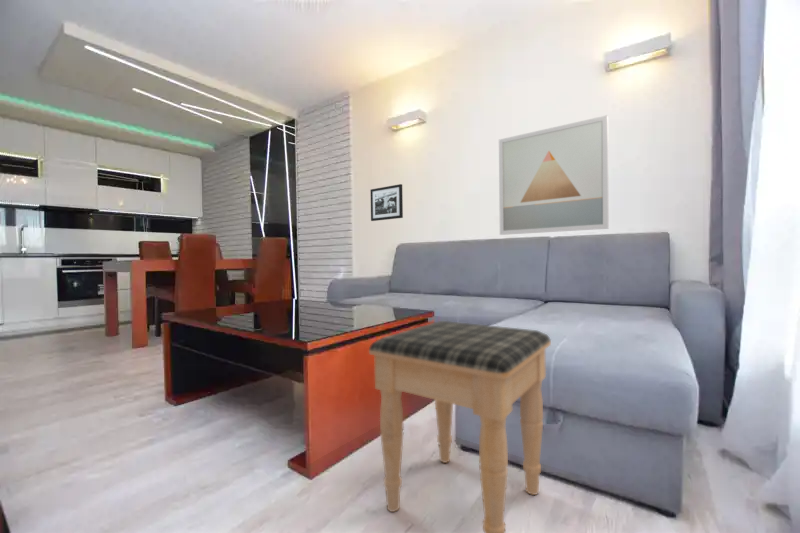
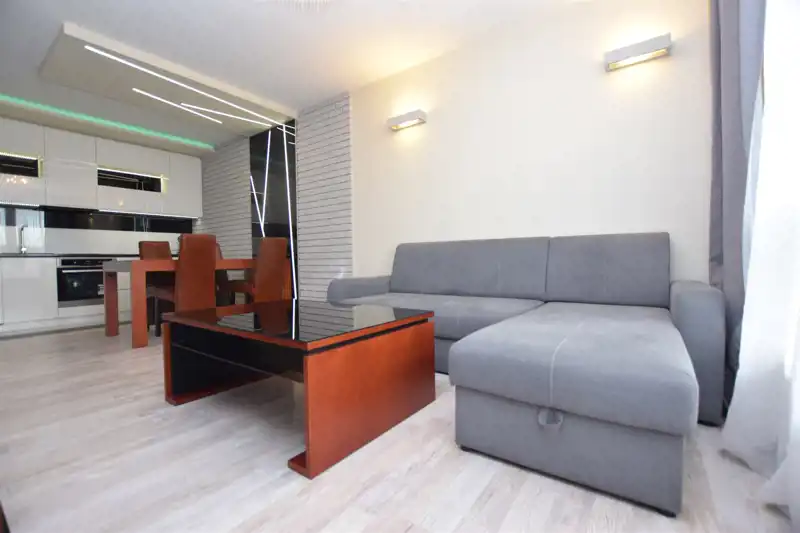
- picture frame (386, 203)
- footstool (466, 407)
- wall art (549, 180)
